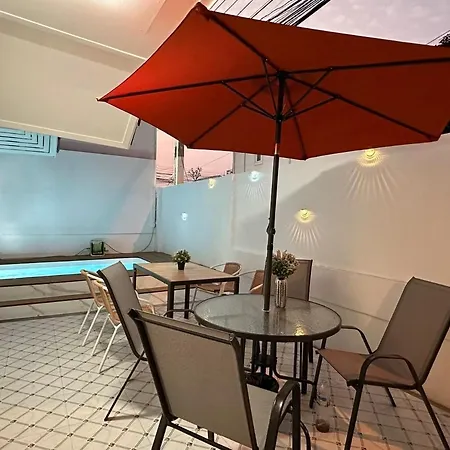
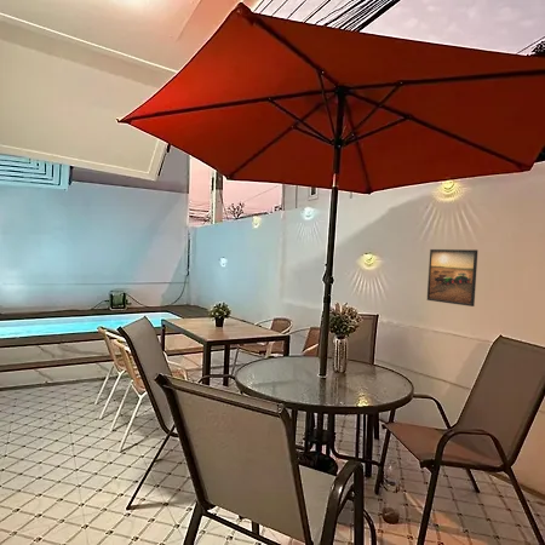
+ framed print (451, 276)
